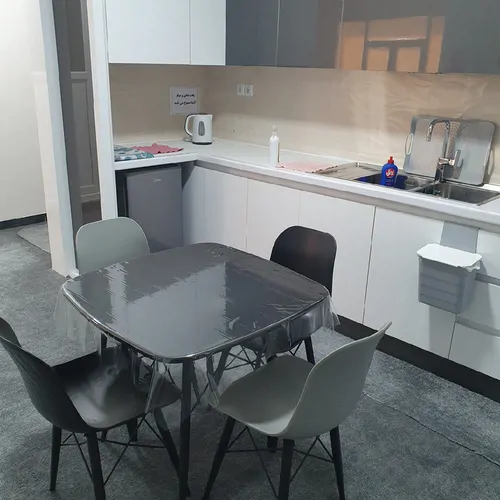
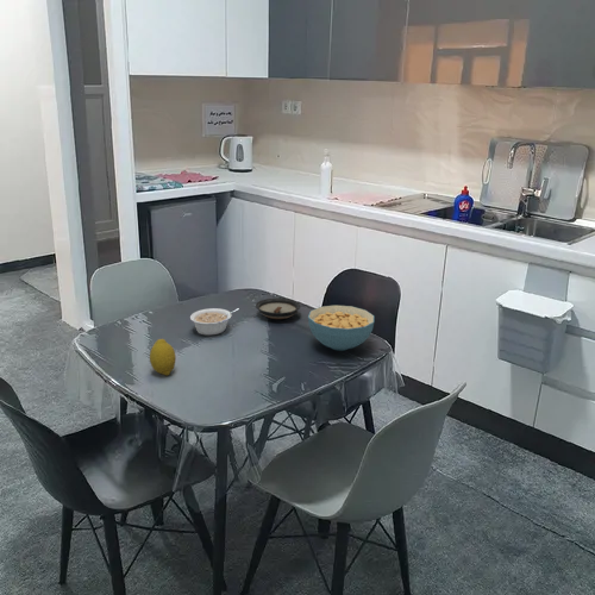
+ fruit (162, 356)
+ cereal bowl (340, 331)
+ saucer (277, 309)
+ legume (212, 320)
